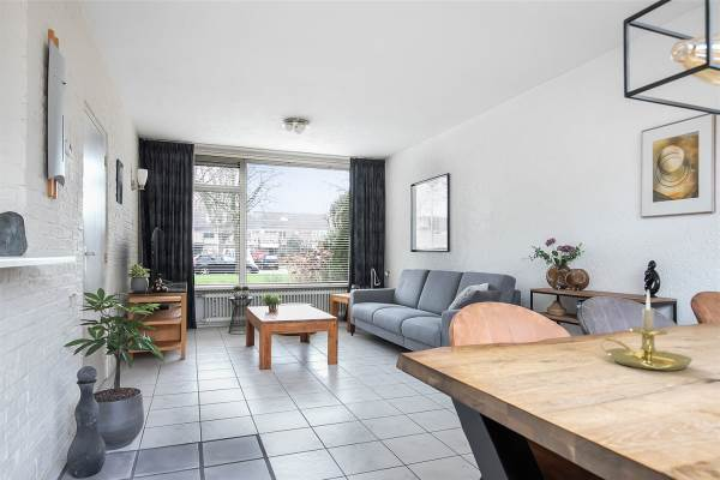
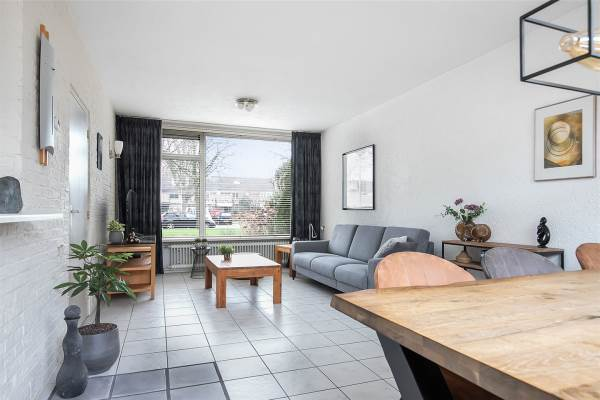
- candle holder (641, 326)
